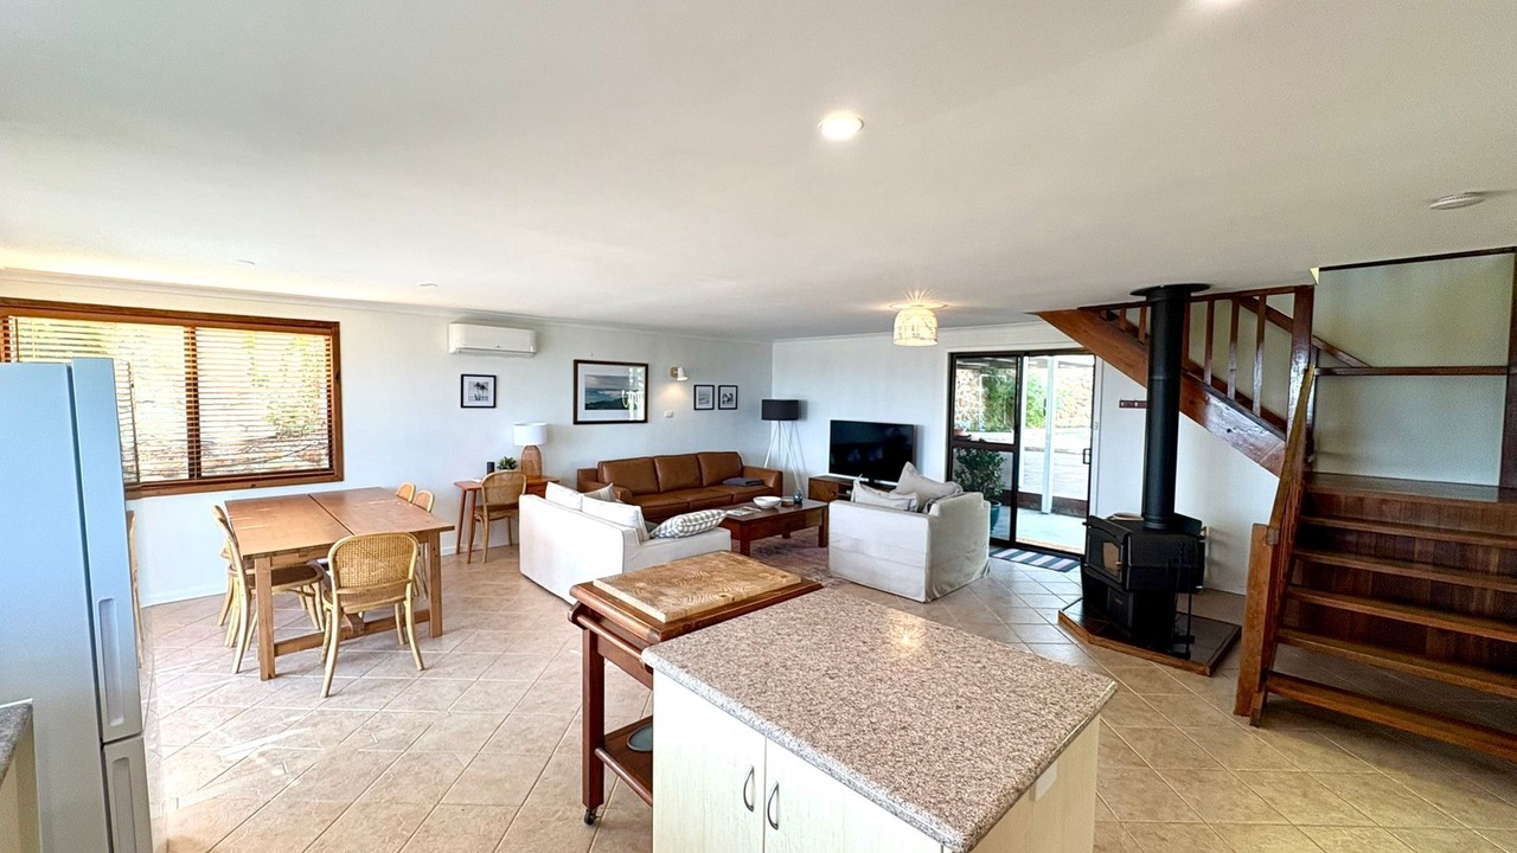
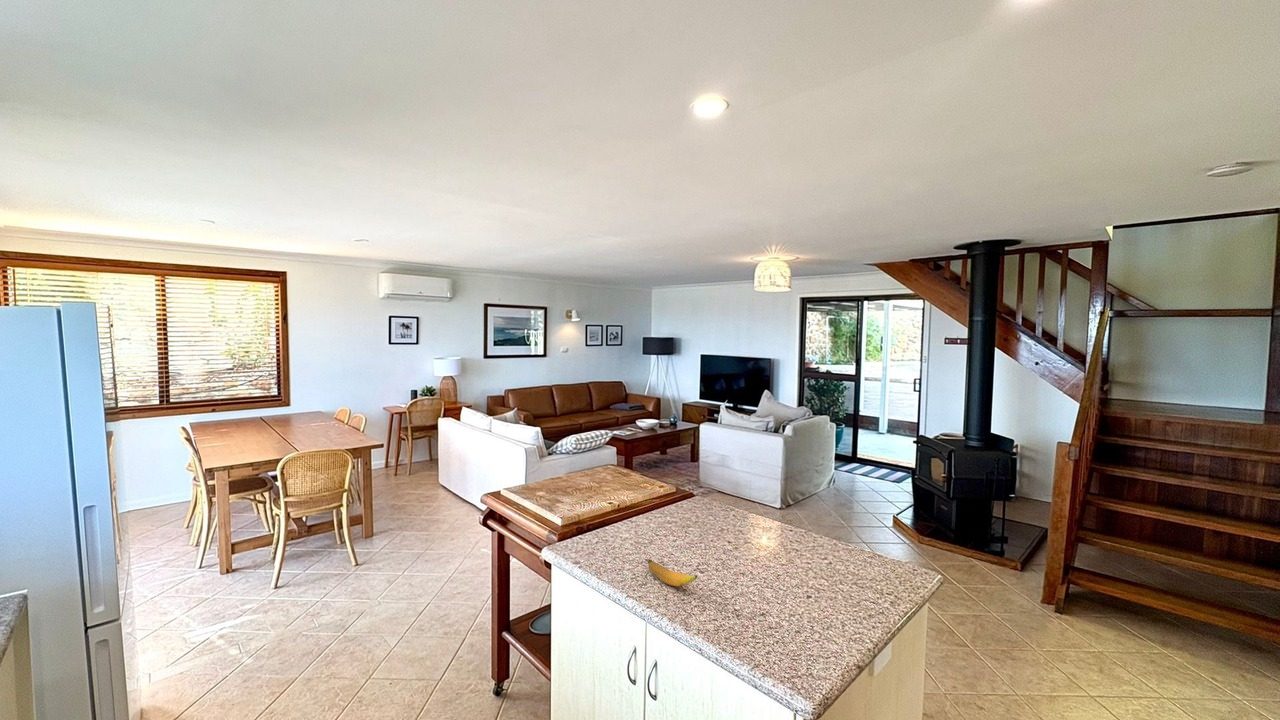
+ banana (671, 573)
